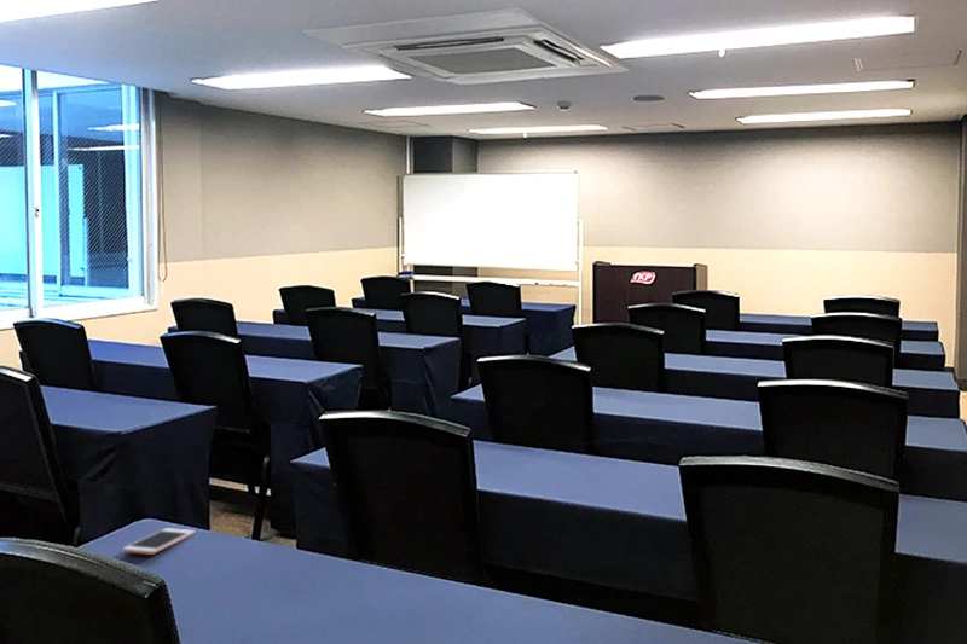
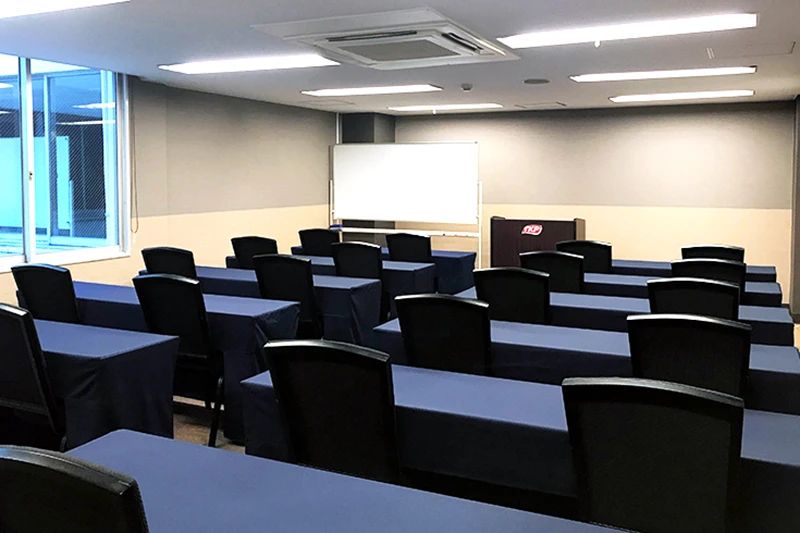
- cell phone (160, 540)
